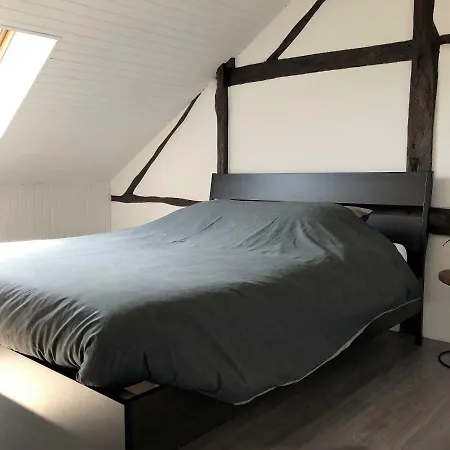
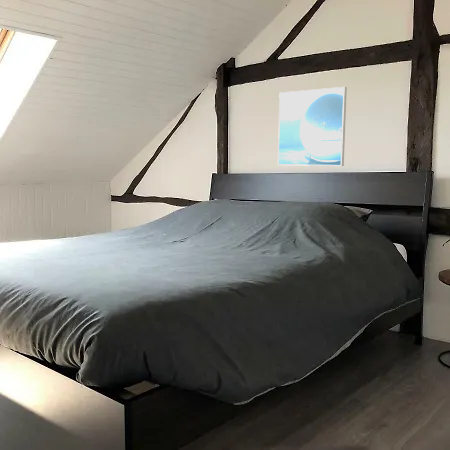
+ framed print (310, 128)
